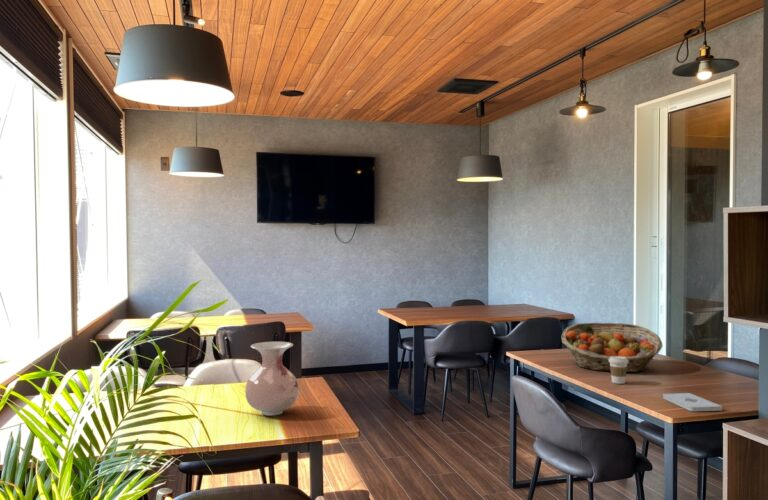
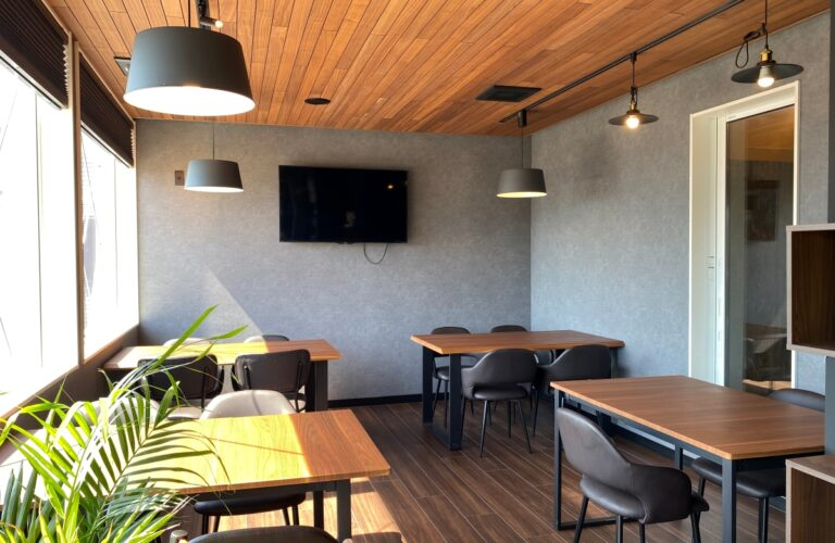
- notepad (690, 401)
- vase (272, 378)
- coffee cup (618, 369)
- fruit basket (610, 346)
